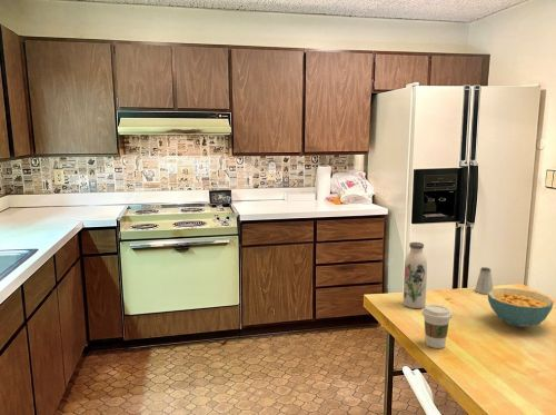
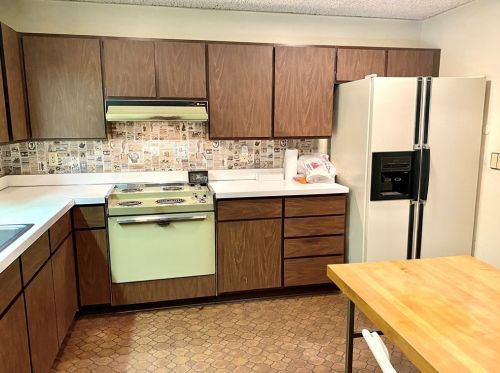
- water bottle (415, 274)
- saltshaker (485, 279)
- coffee cup (436, 326)
- cereal bowl (518, 310)
